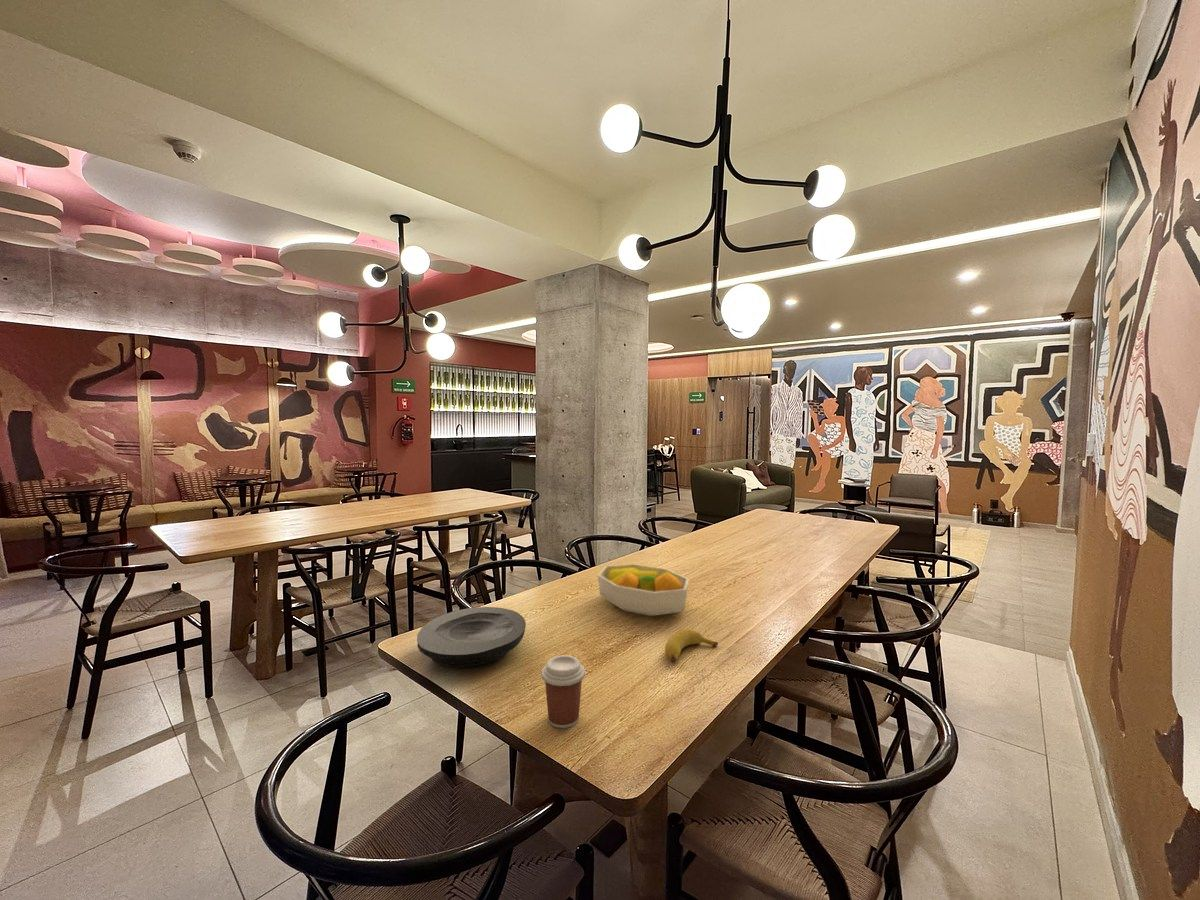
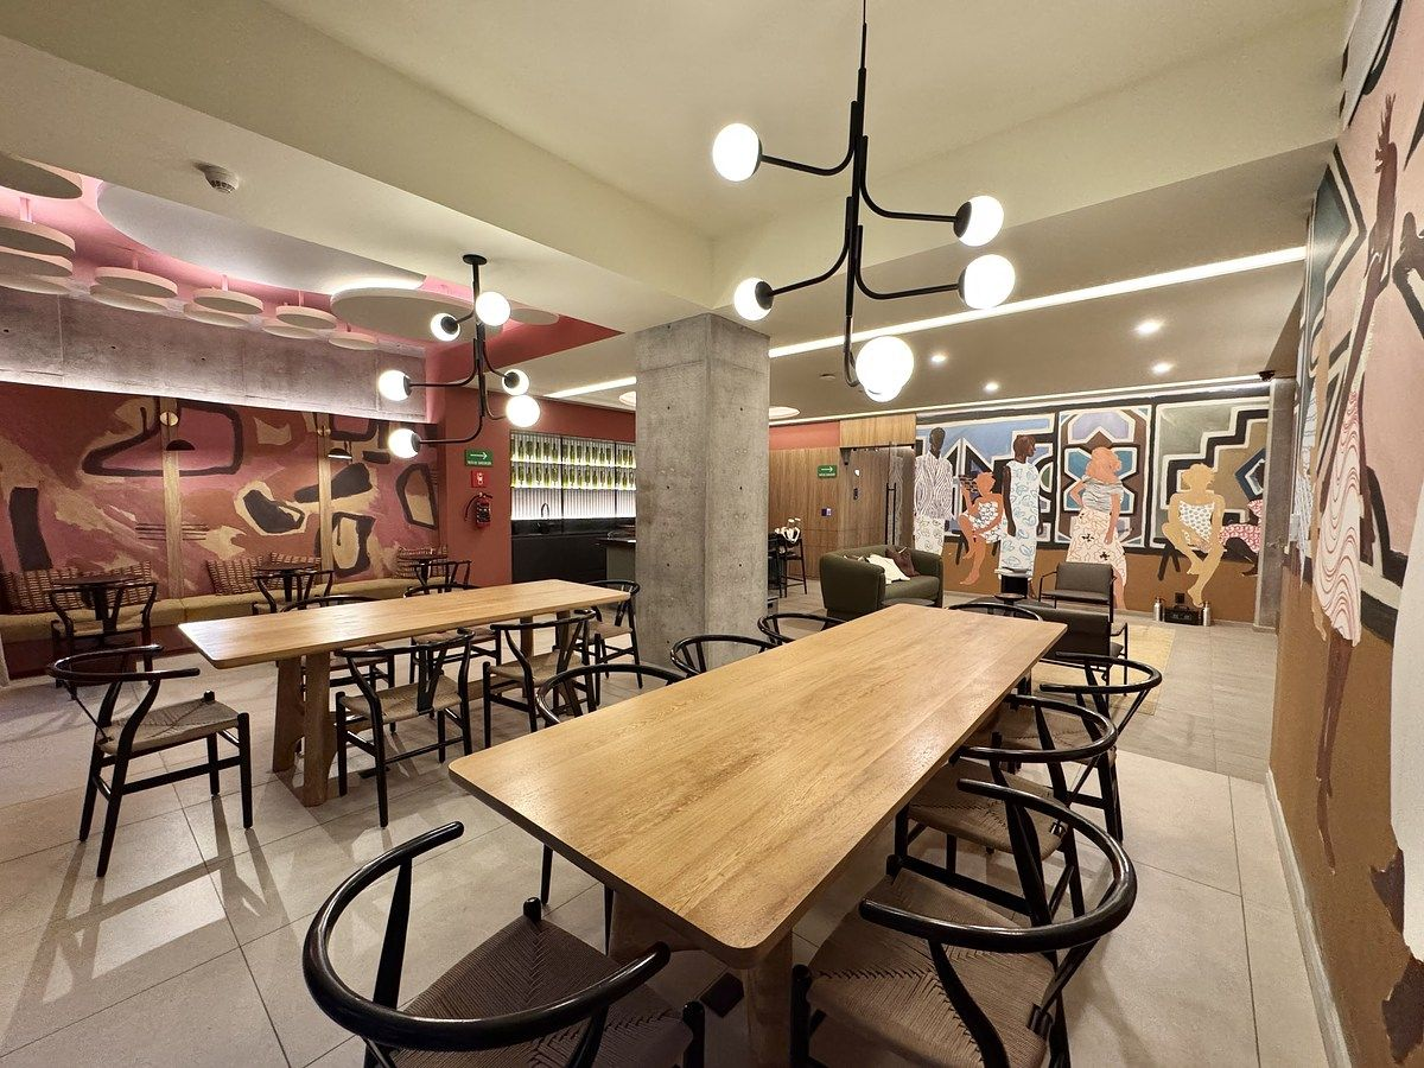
- fruit bowl (642, 584)
- coffee cup (563, 690)
- banana (687, 645)
- plate (473, 638)
